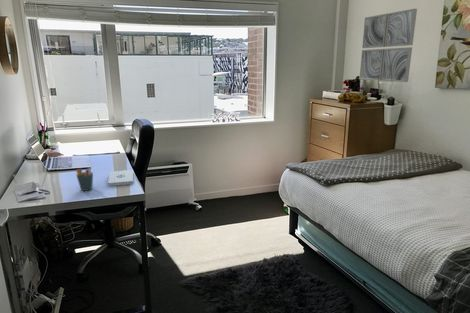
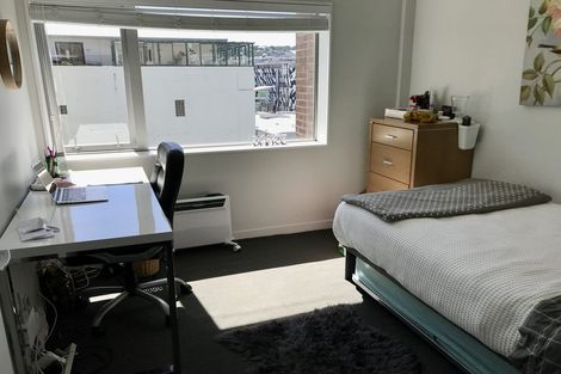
- notepad (121, 177)
- pen holder (85, 177)
- wall art (385, 46)
